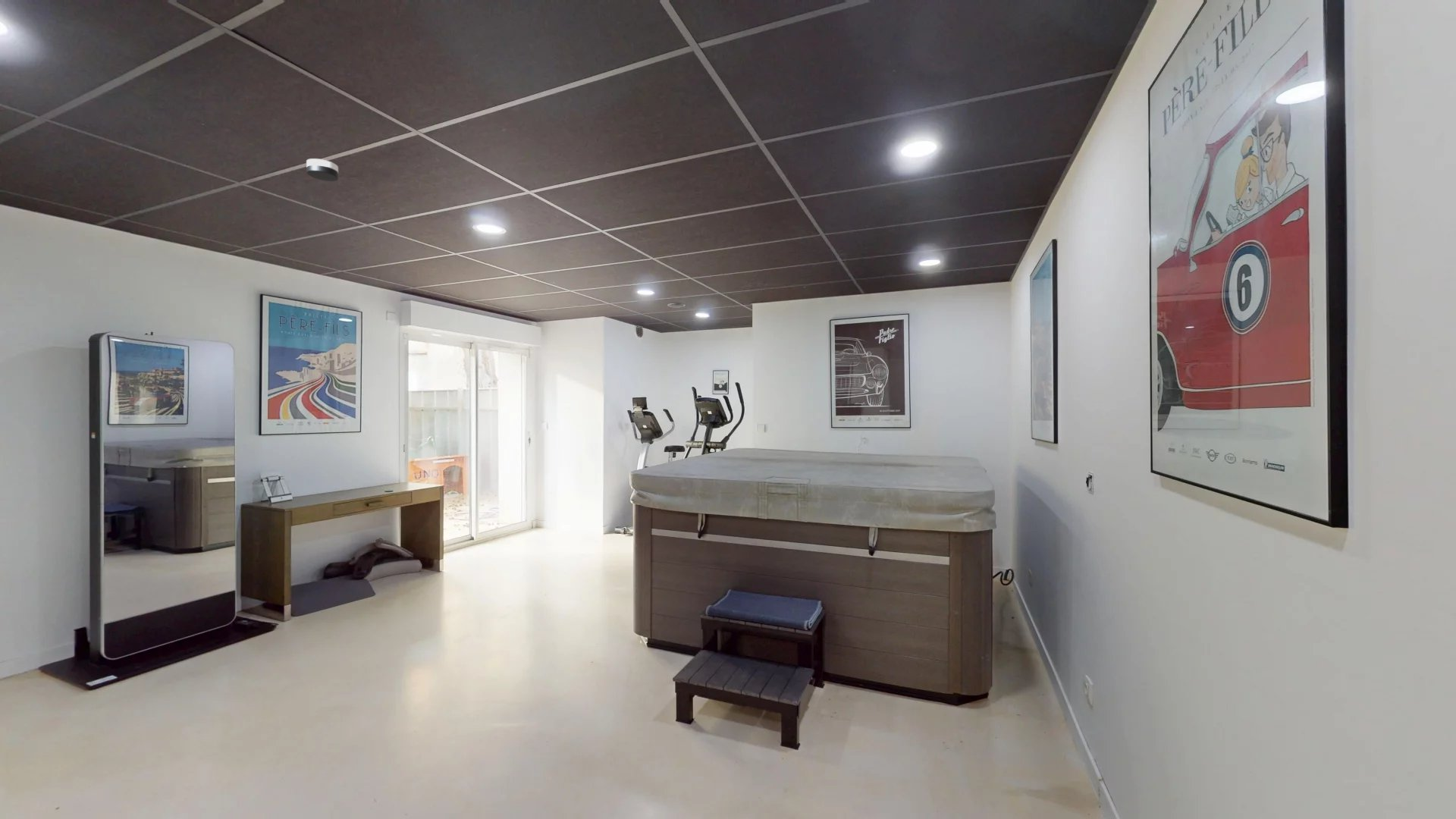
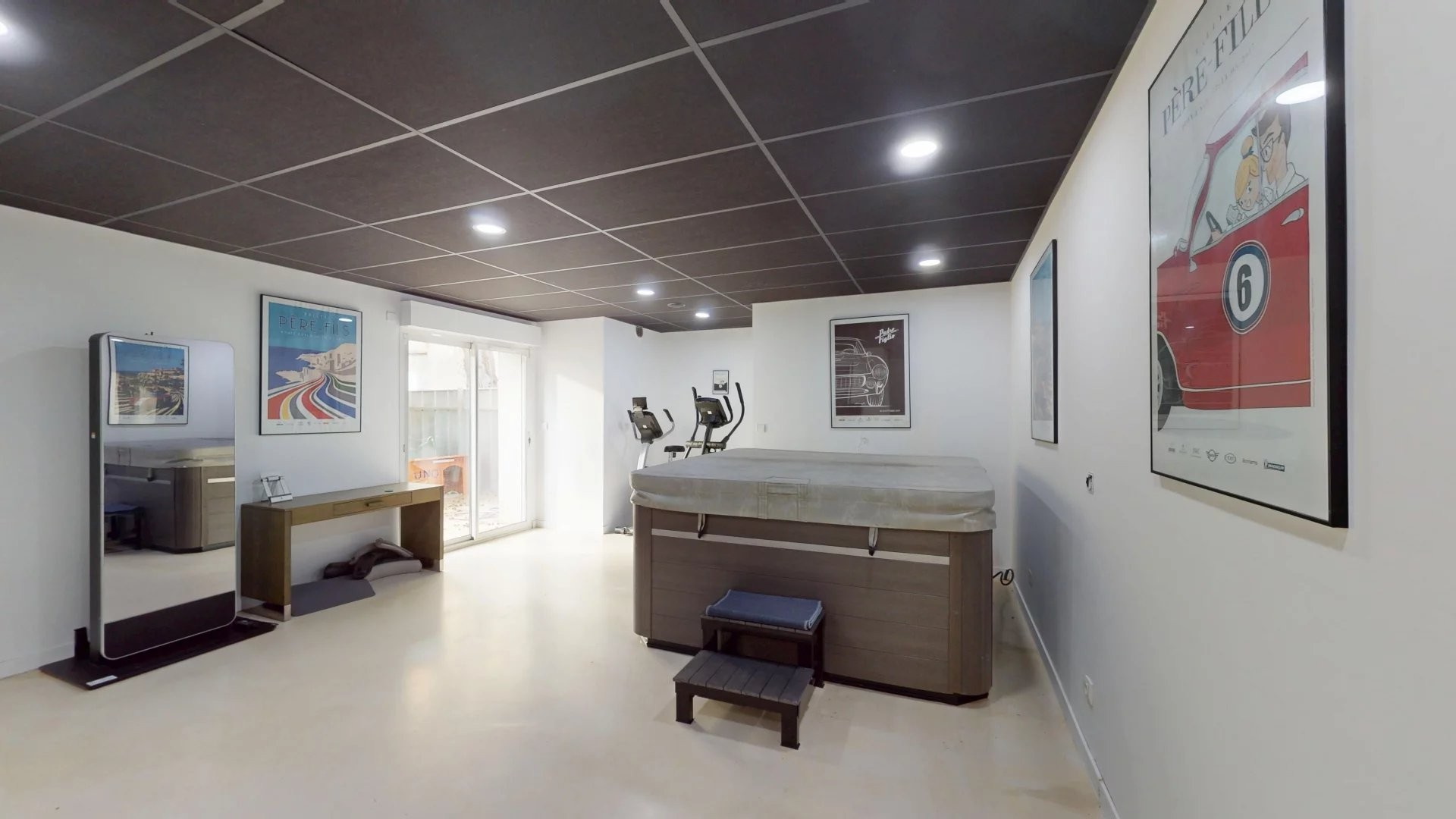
- smoke detector (322, 170)
